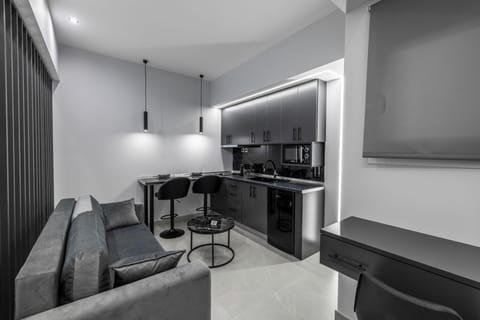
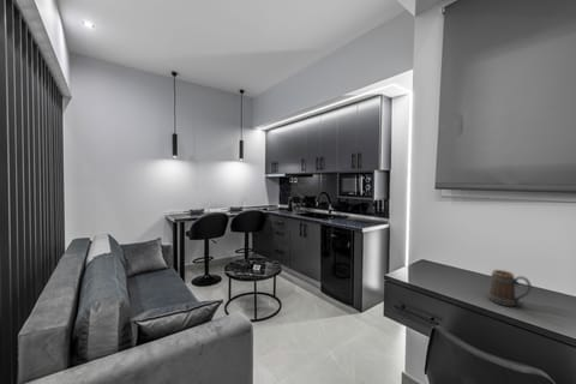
+ mug (508, 288)
